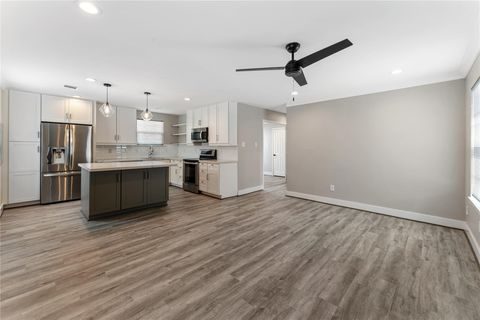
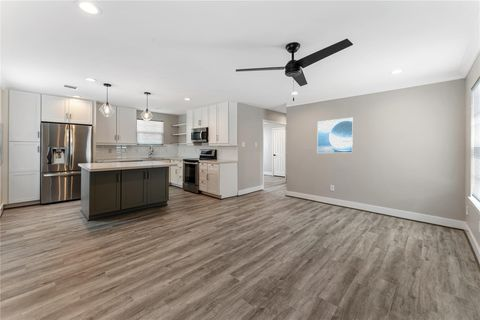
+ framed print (334, 136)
